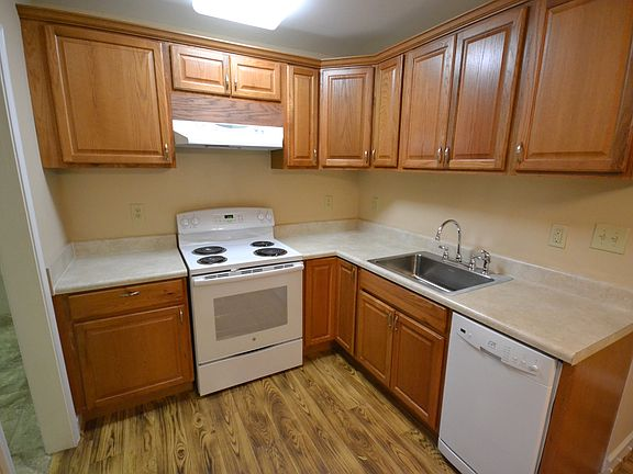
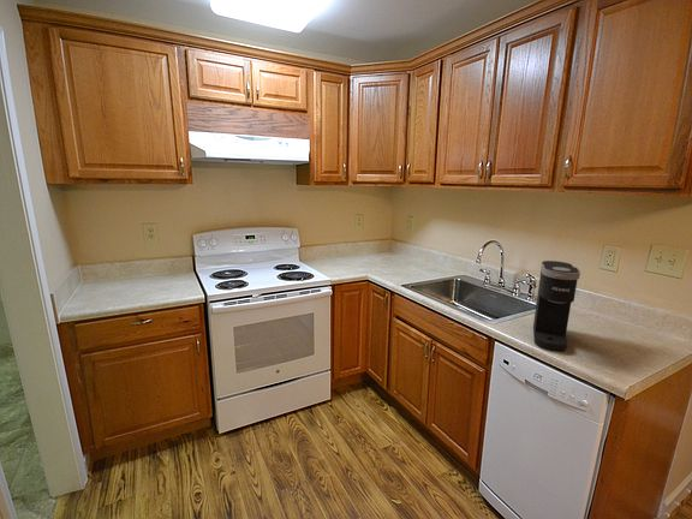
+ coffee maker (553, 302)
